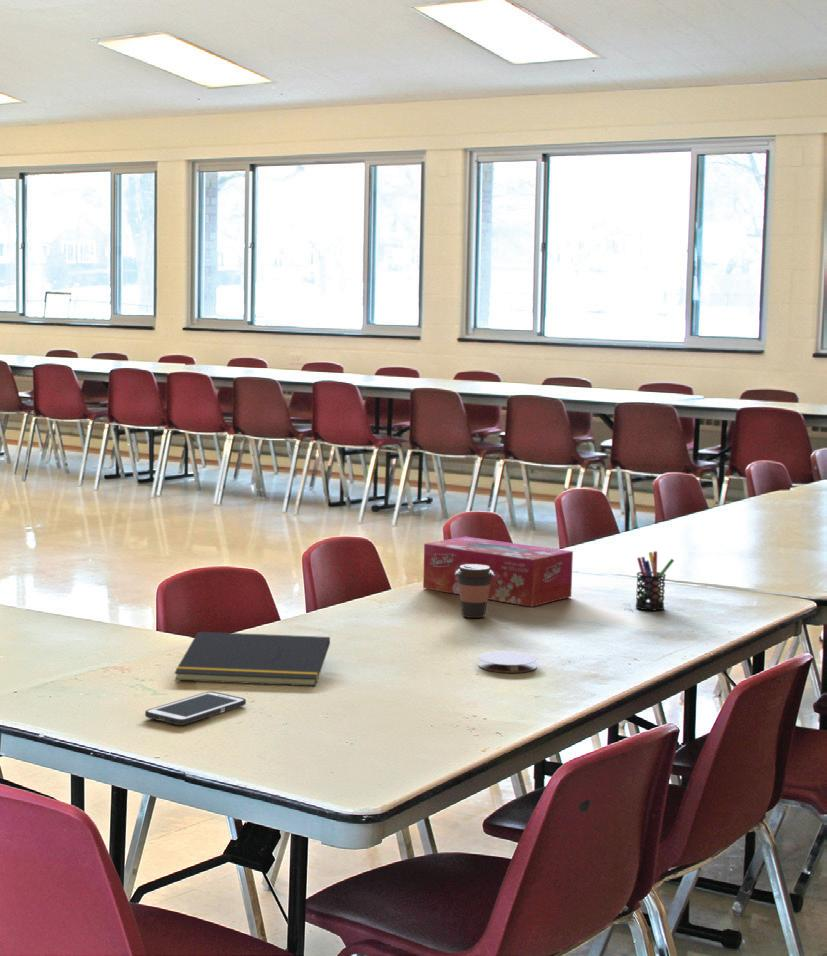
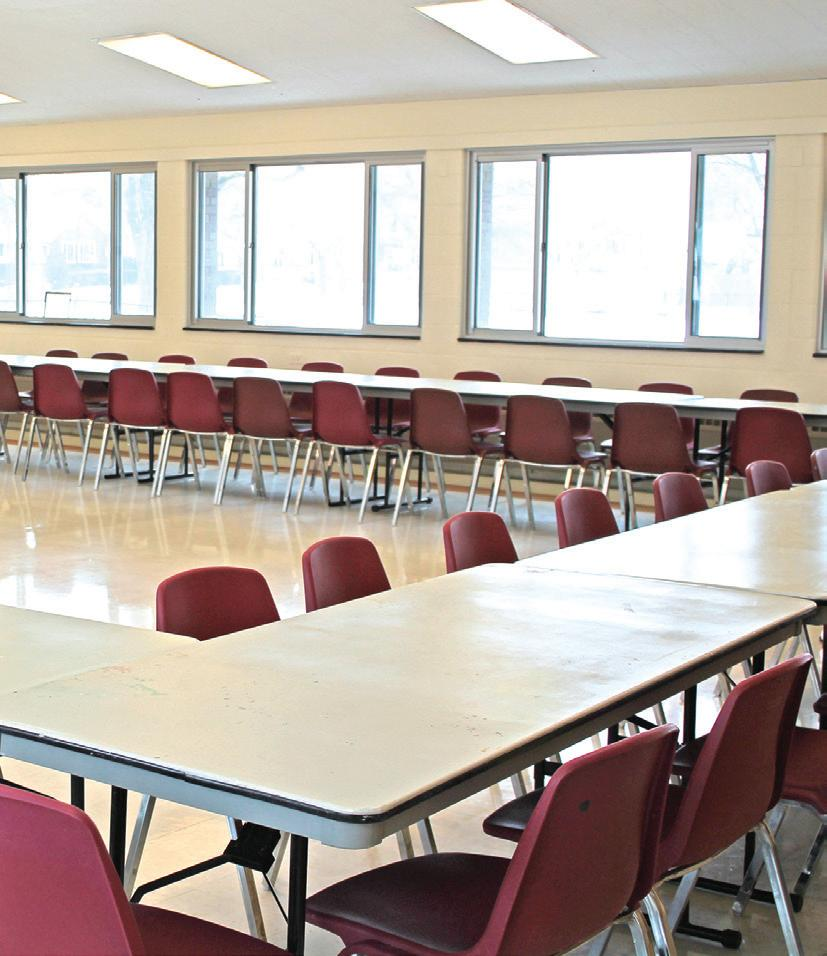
- pen holder (654, 578)
- coffee cup (474, 591)
- tissue box (497, 570)
- notepad (254, 658)
- cell phone (196, 708)
- coaster (507, 661)
